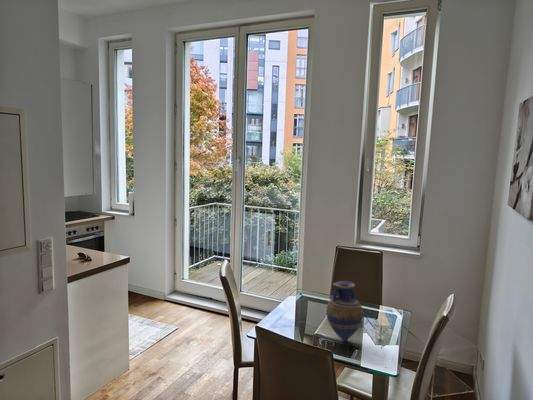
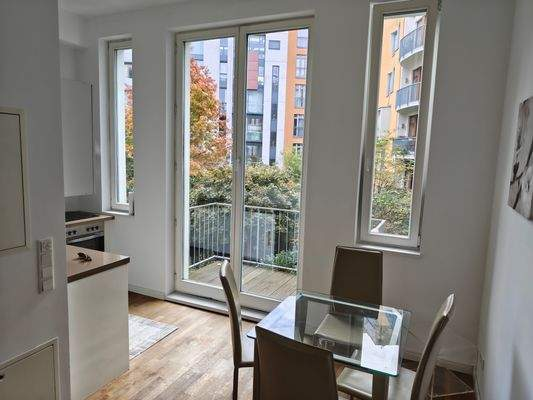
- vase (344, 311)
